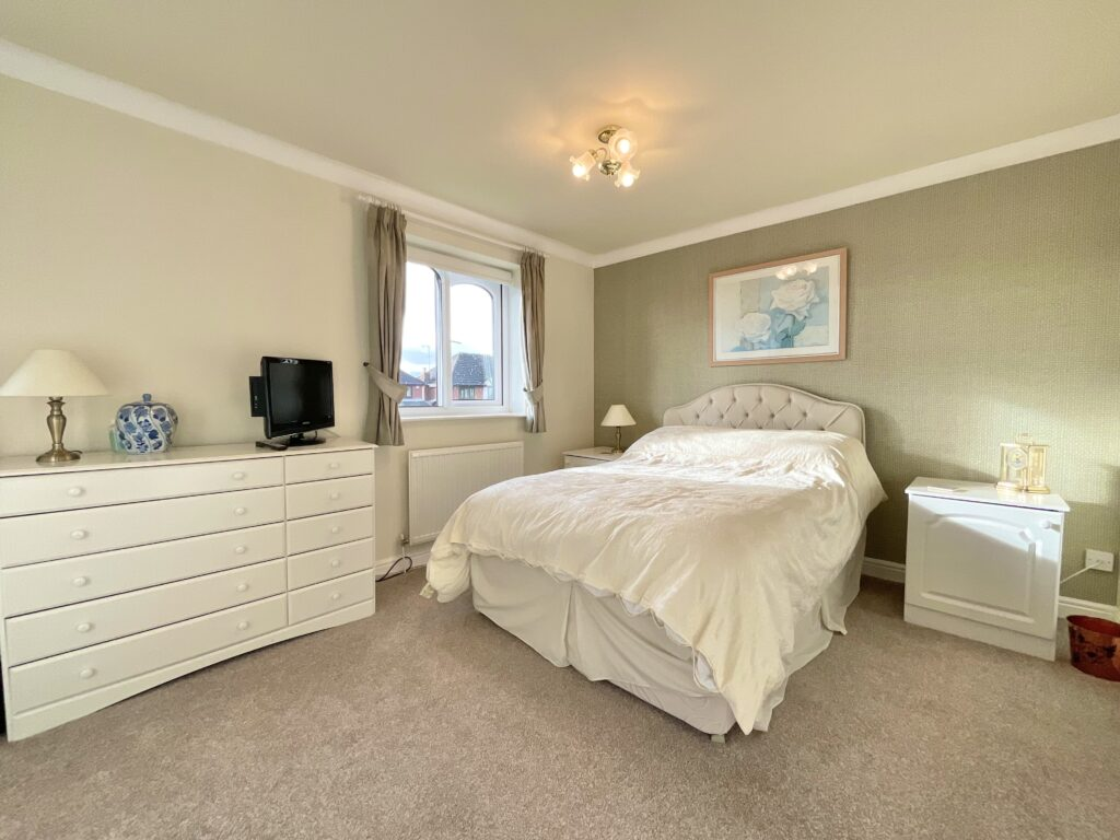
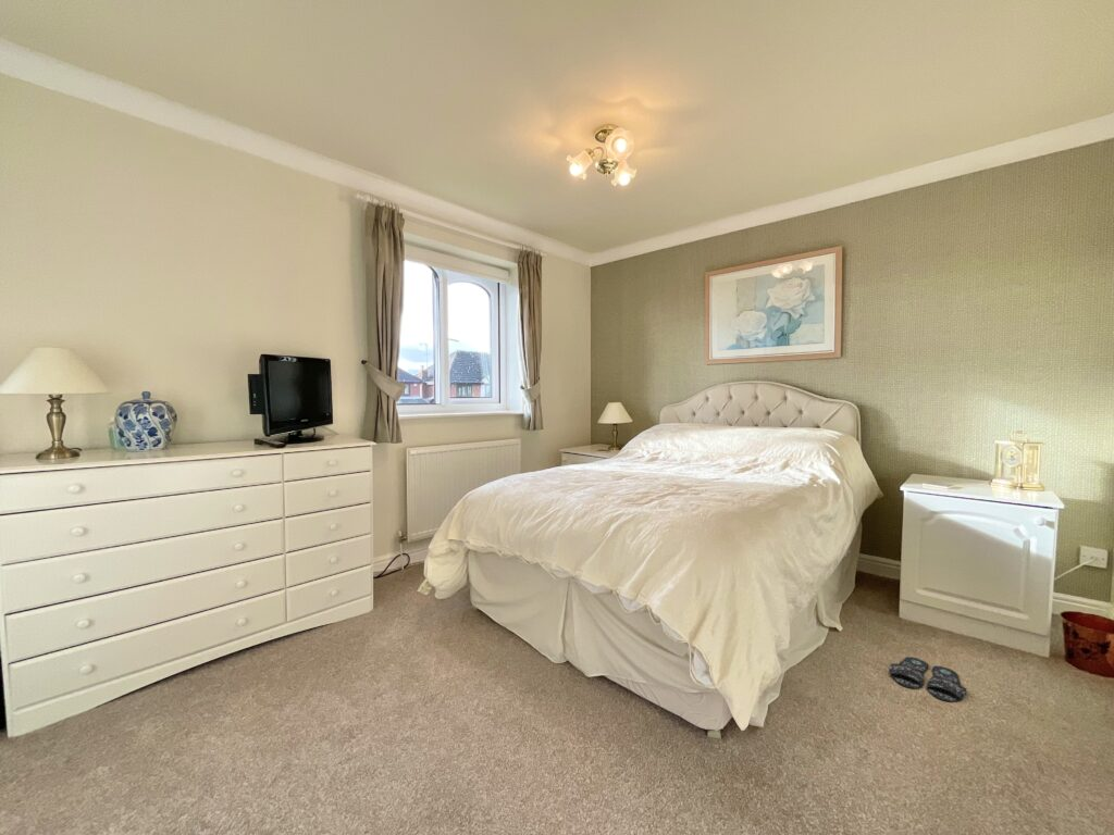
+ slippers (924, 672)
